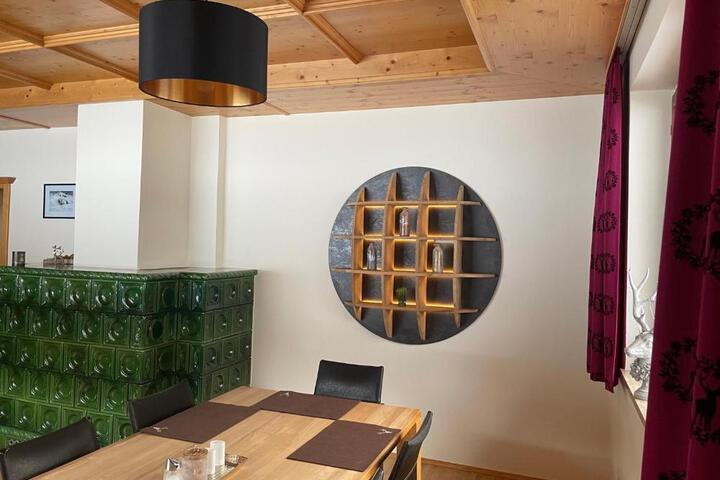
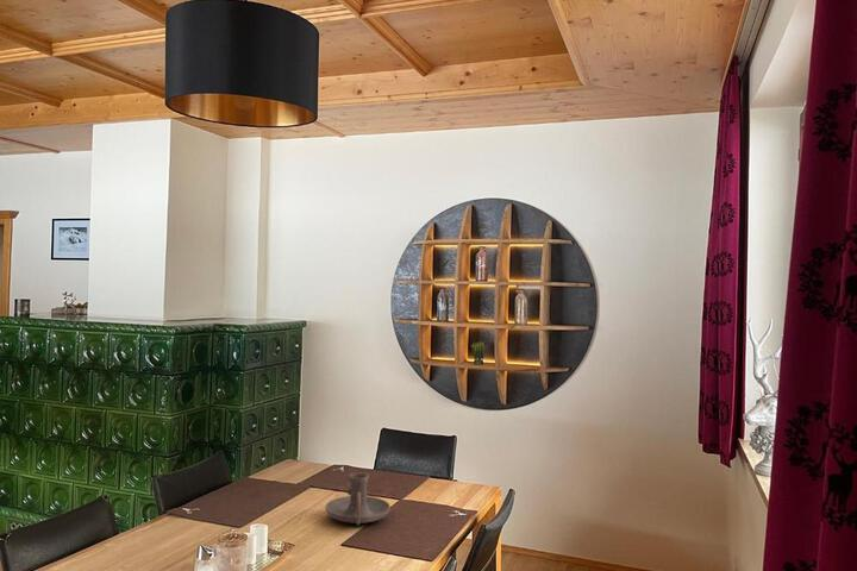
+ candle holder (358, 498)
